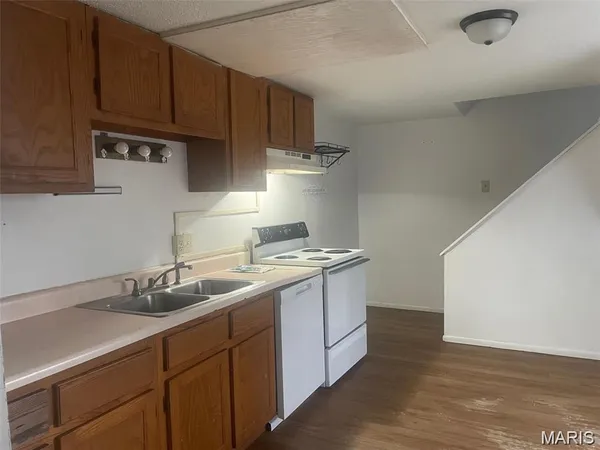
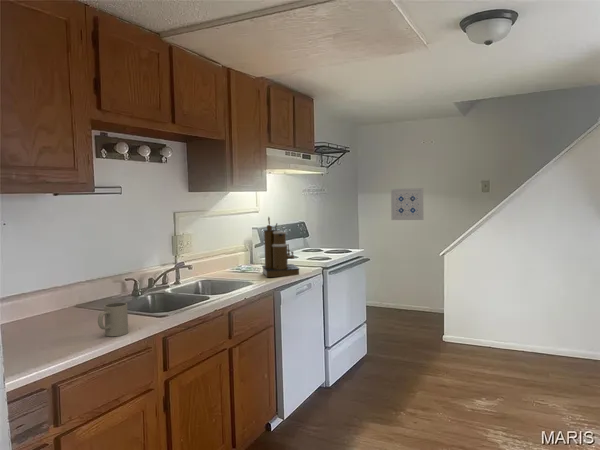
+ mug (111, 320)
+ coffee maker (279, 245)
+ wall art (407, 204)
